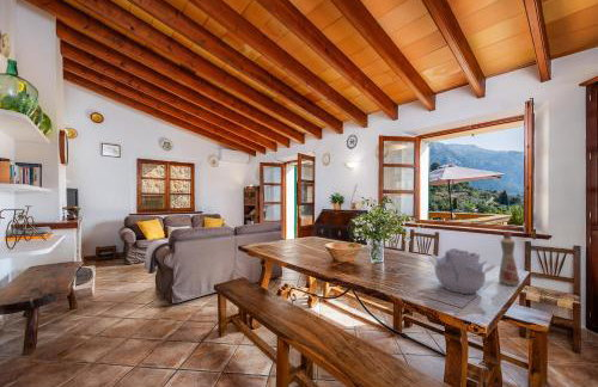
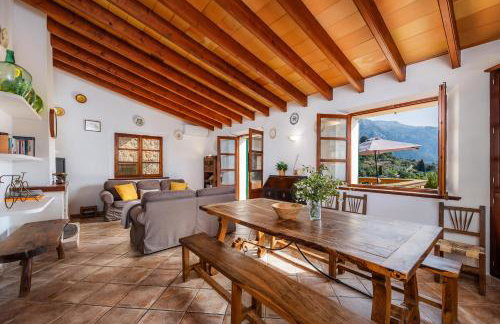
- bottle (508, 257)
- decorative bowl (458, 270)
